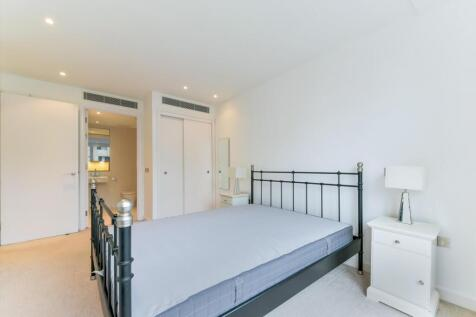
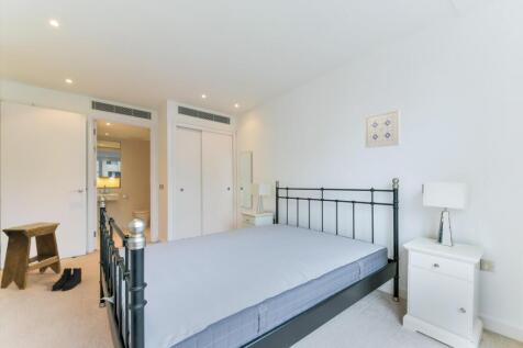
+ stool (36, 250)
+ wall art (381, 130)
+ boots (67, 277)
